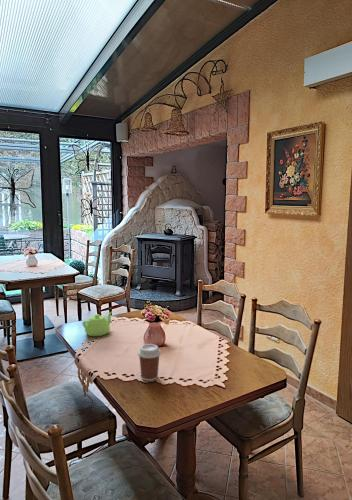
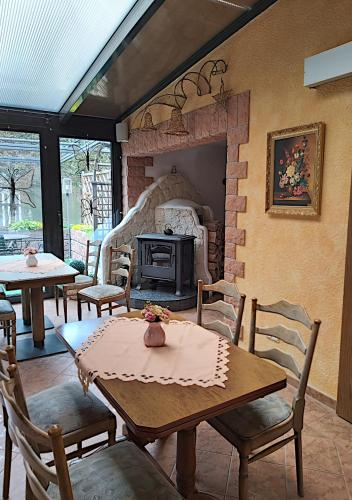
- teapot (98, 323)
- coffee cup (149, 362)
